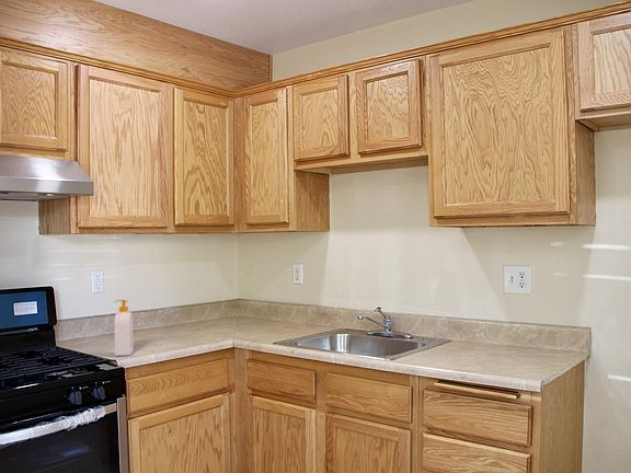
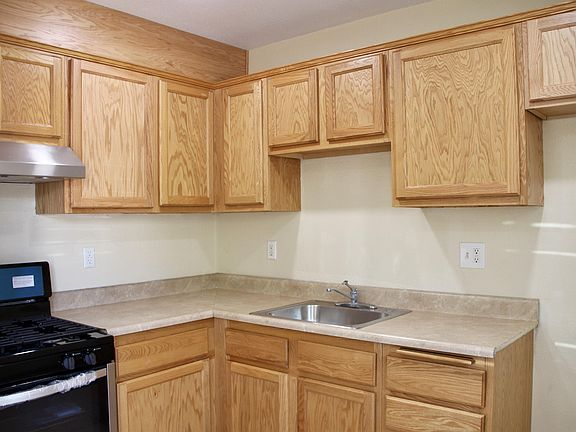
- soap bottle (123, 326)
